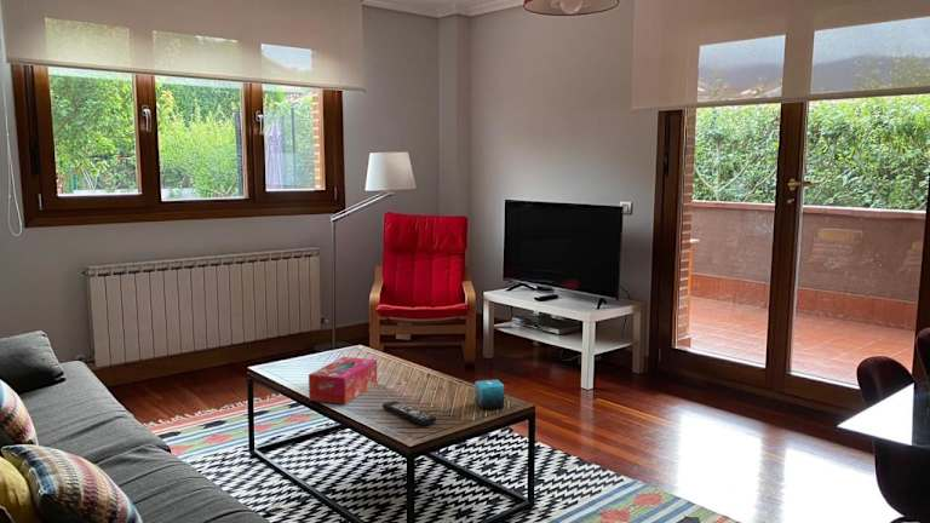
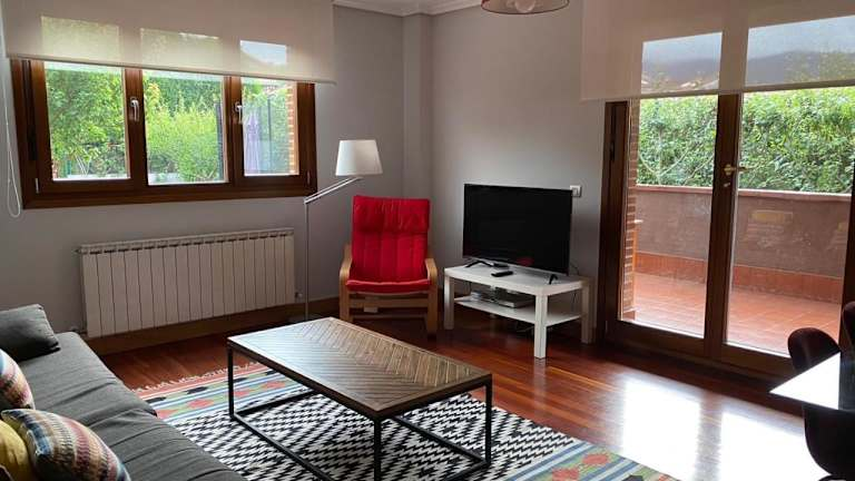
- remote control (408, 413)
- tissue box (344, 379)
- candle (489, 390)
